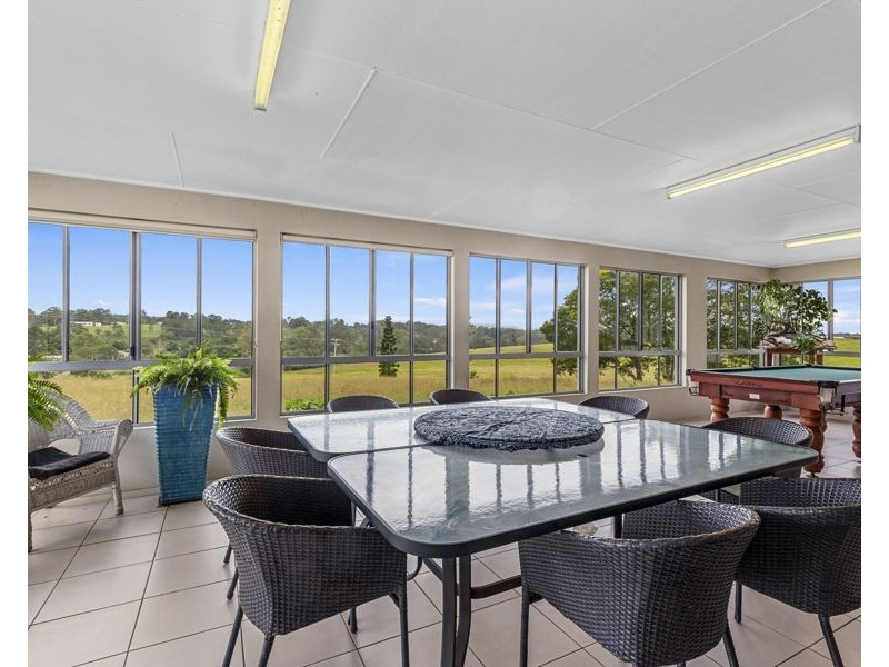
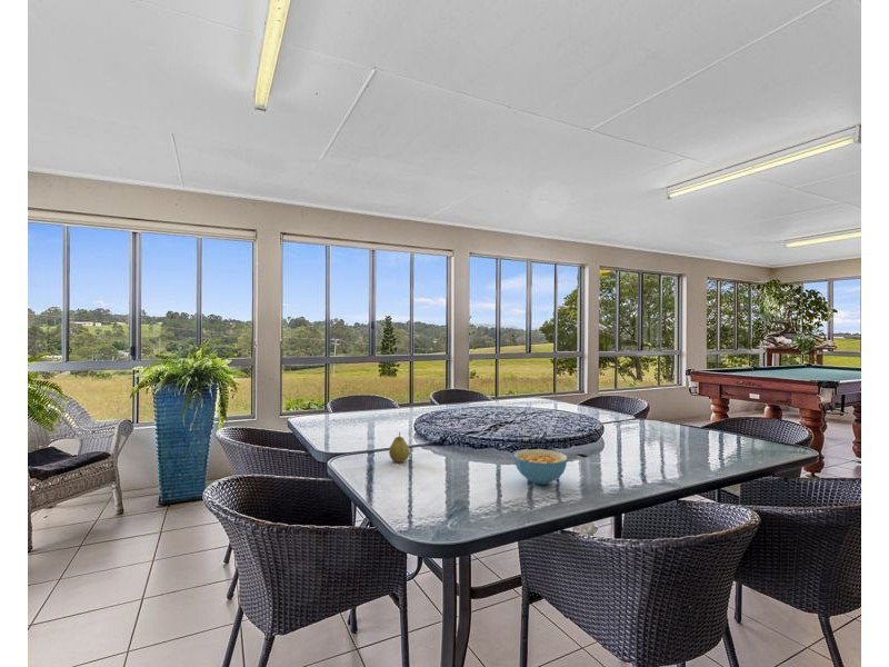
+ fruit (399, 447)
+ cereal bowl (540, 468)
